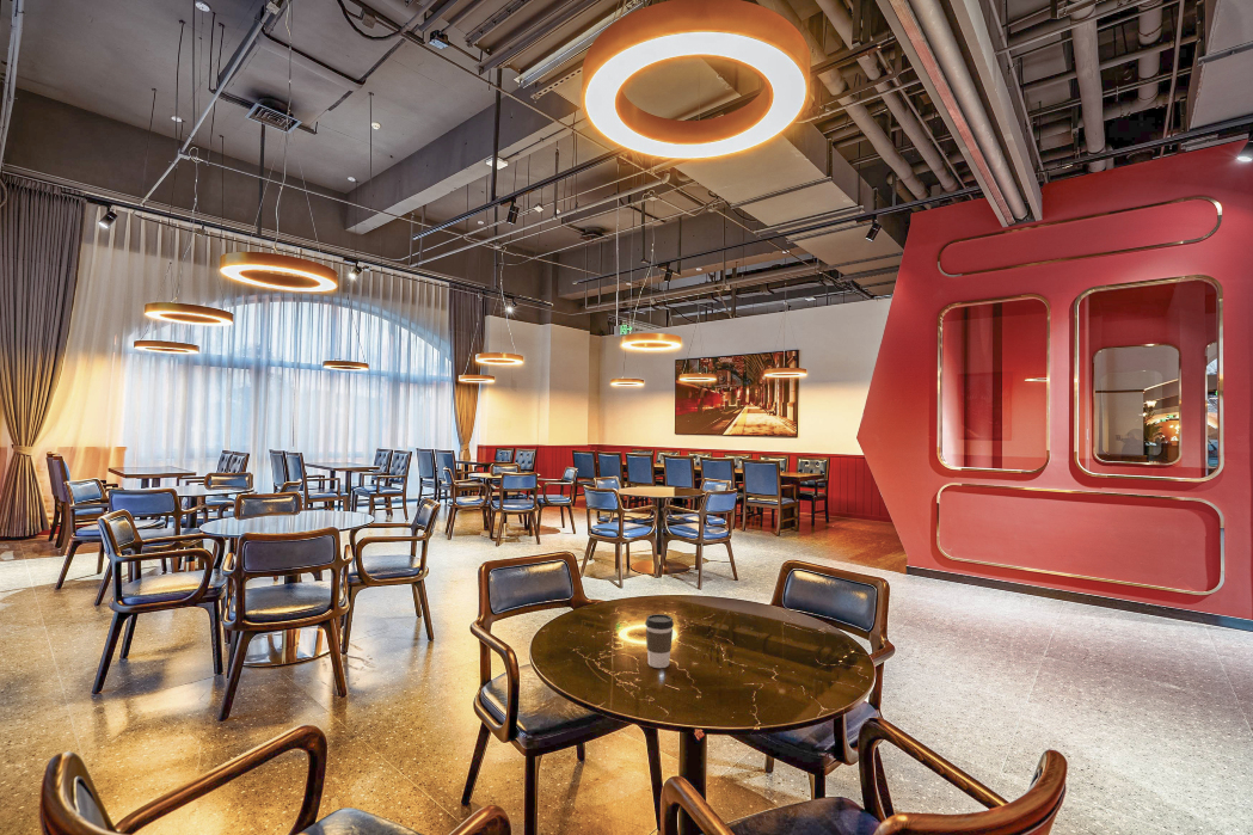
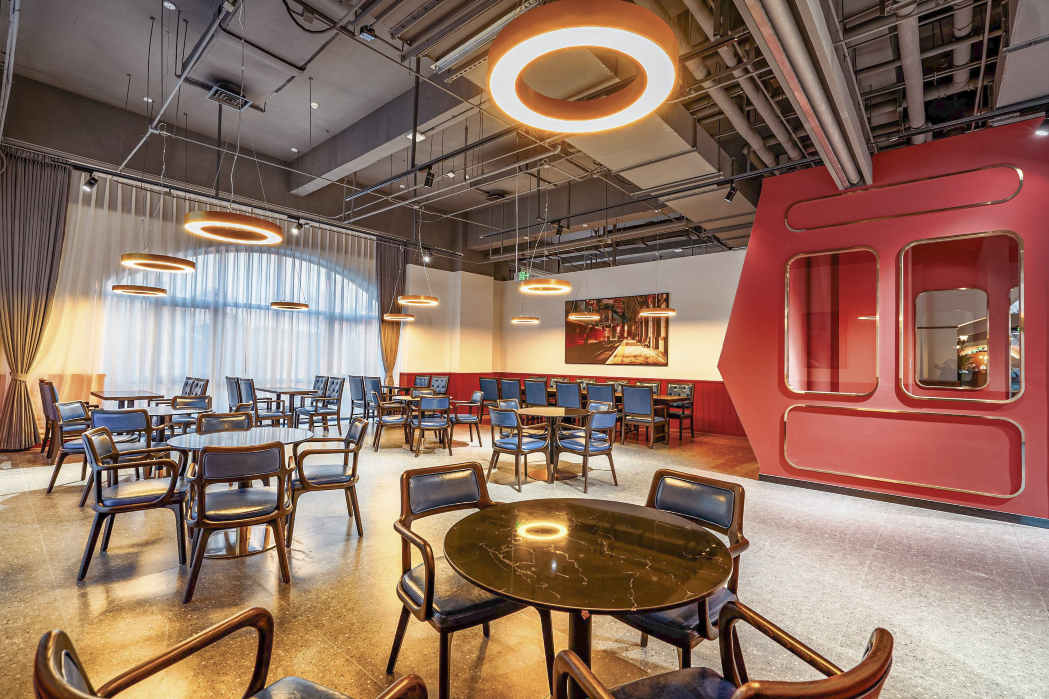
- coffee cup (658, 640)
